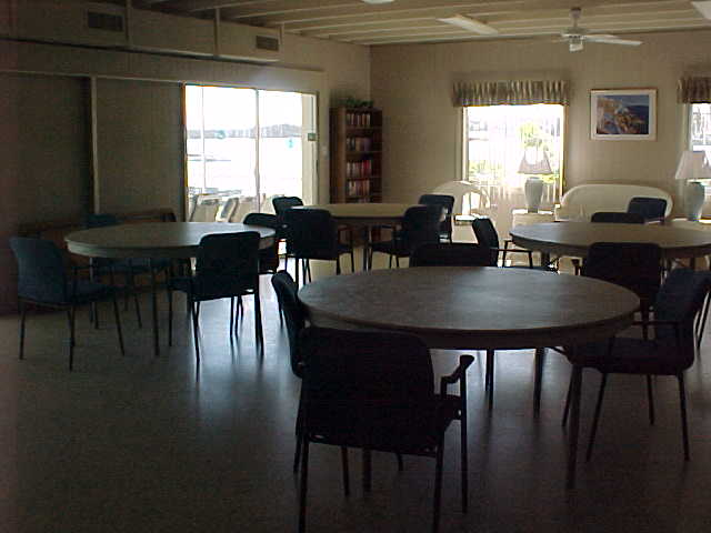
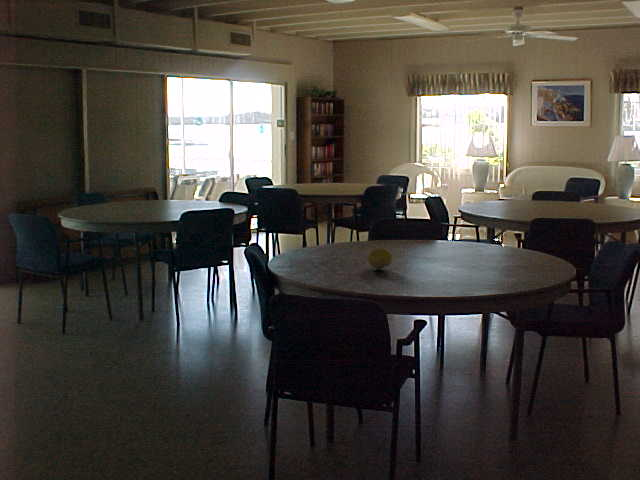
+ fruit (379, 258)
